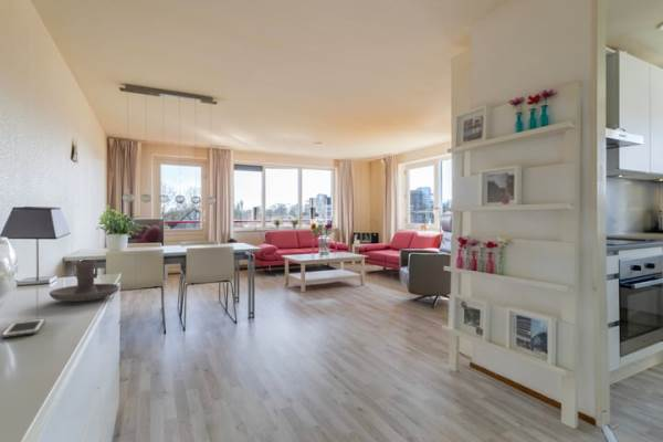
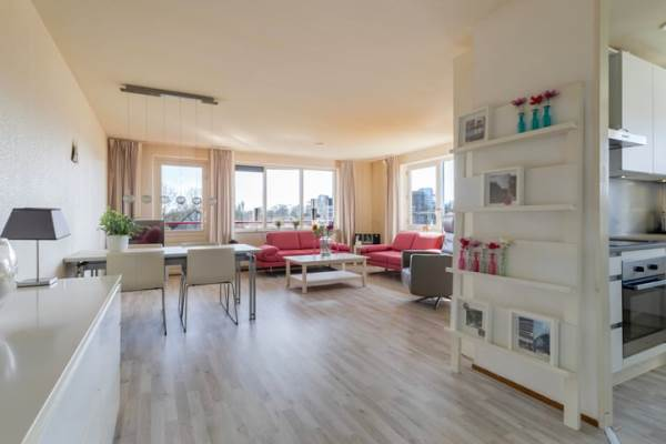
- cell phone (24, 327)
- candle holder (85, 278)
